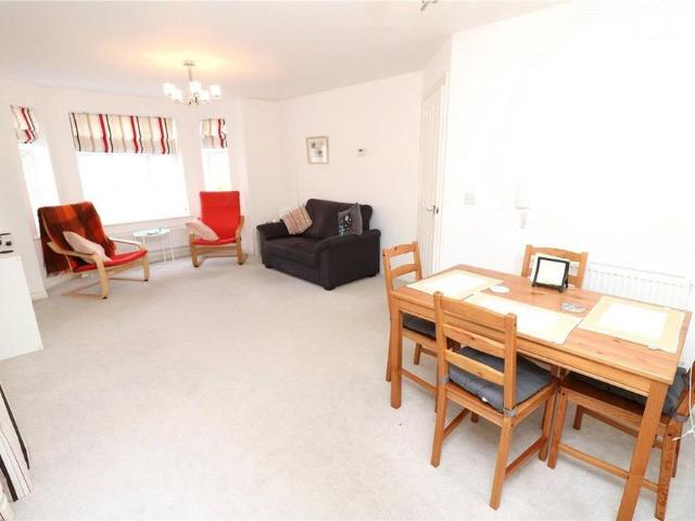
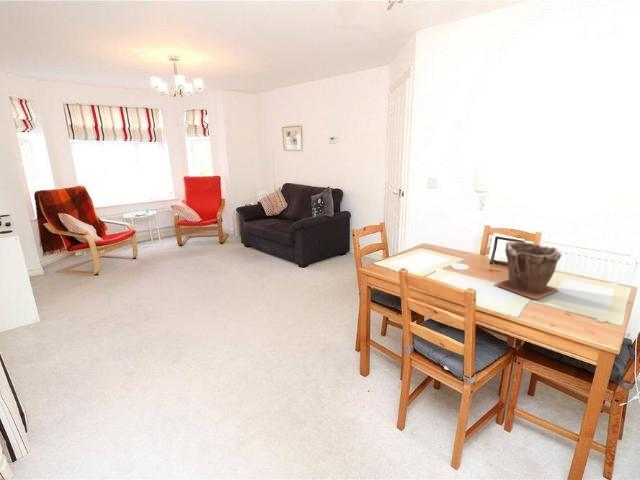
+ plant pot (528, 267)
